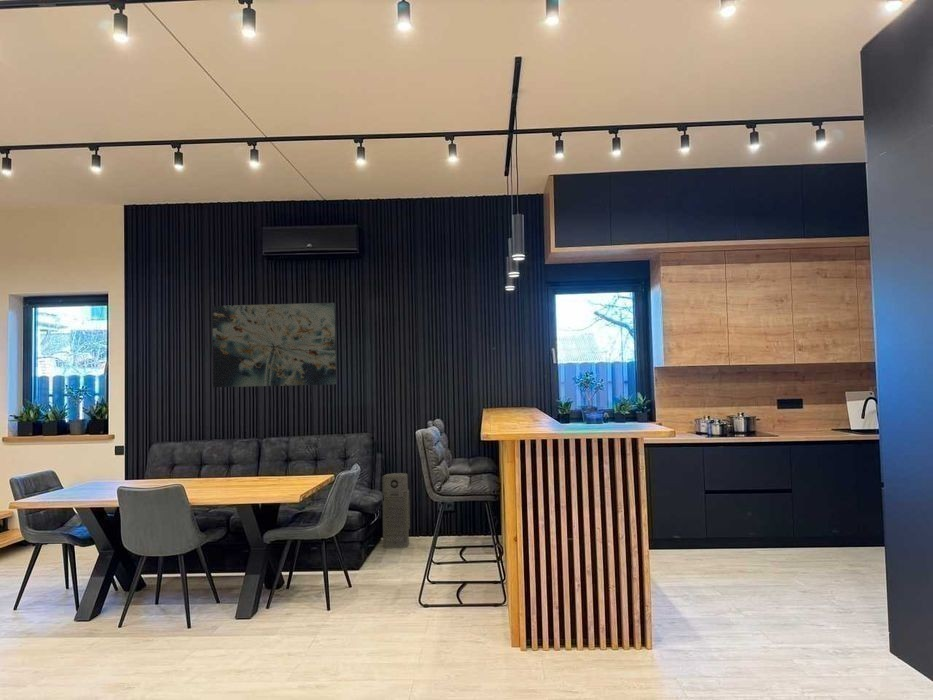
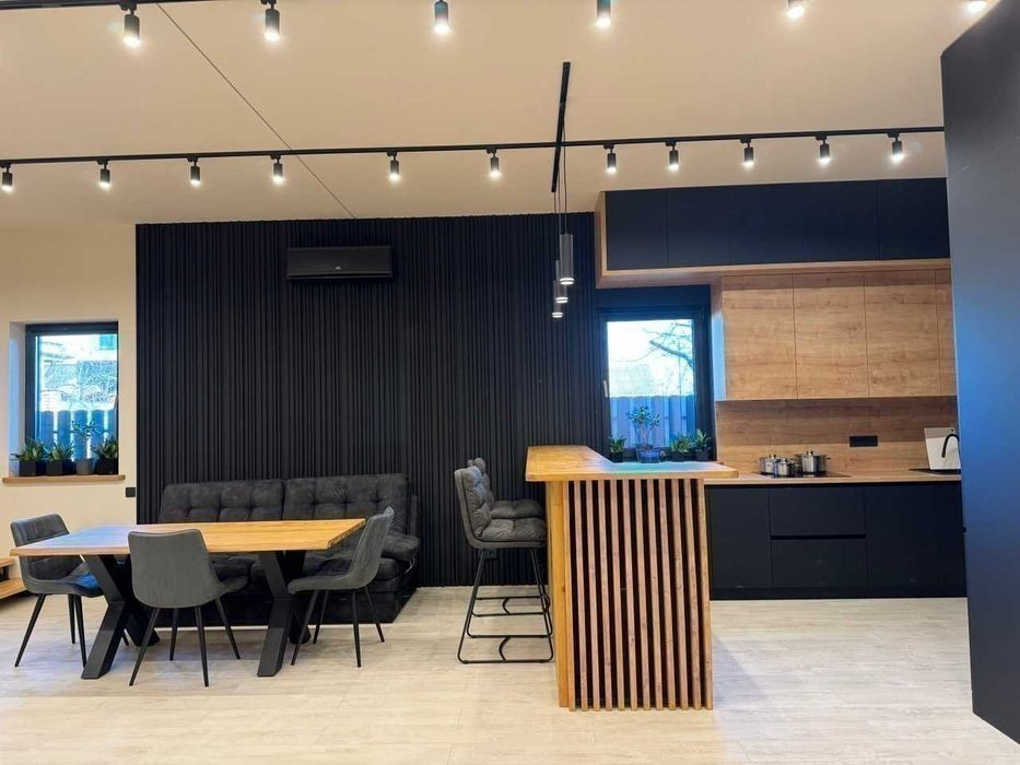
- wall art (274, 345)
- air purifier (396, 508)
